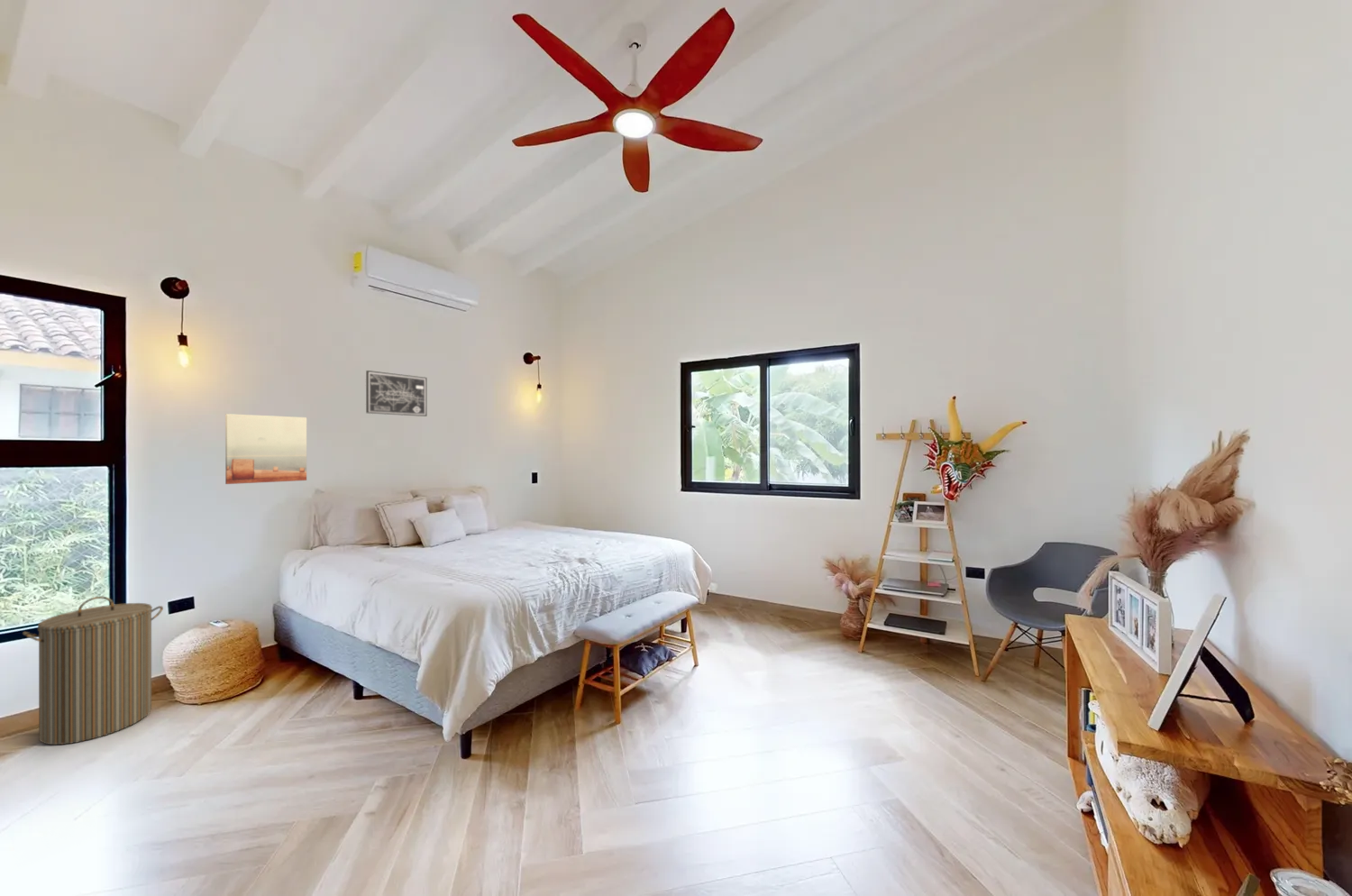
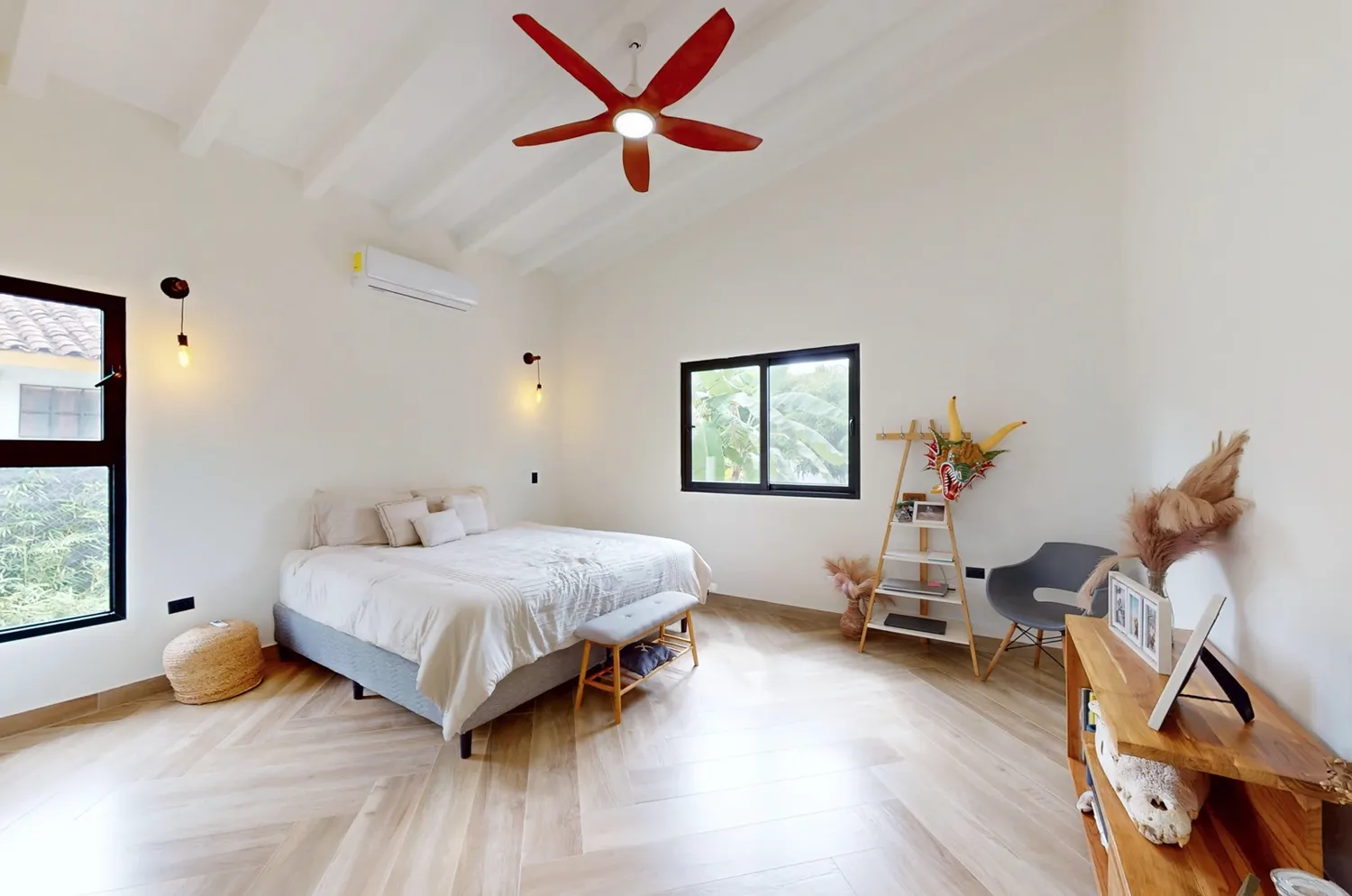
- wall art (397, 394)
- laundry hamper (98, 660)
- wall art (268, 449)
